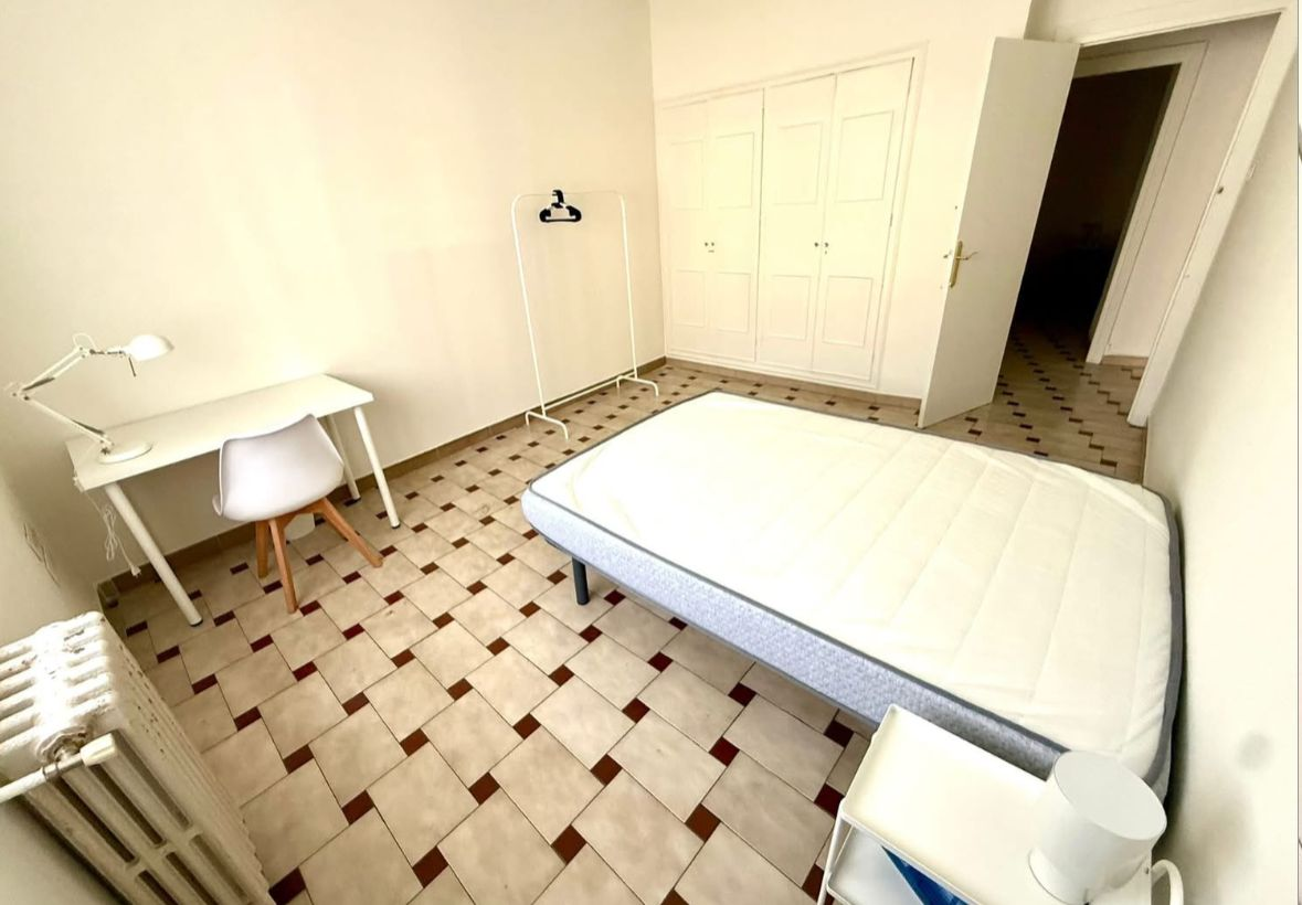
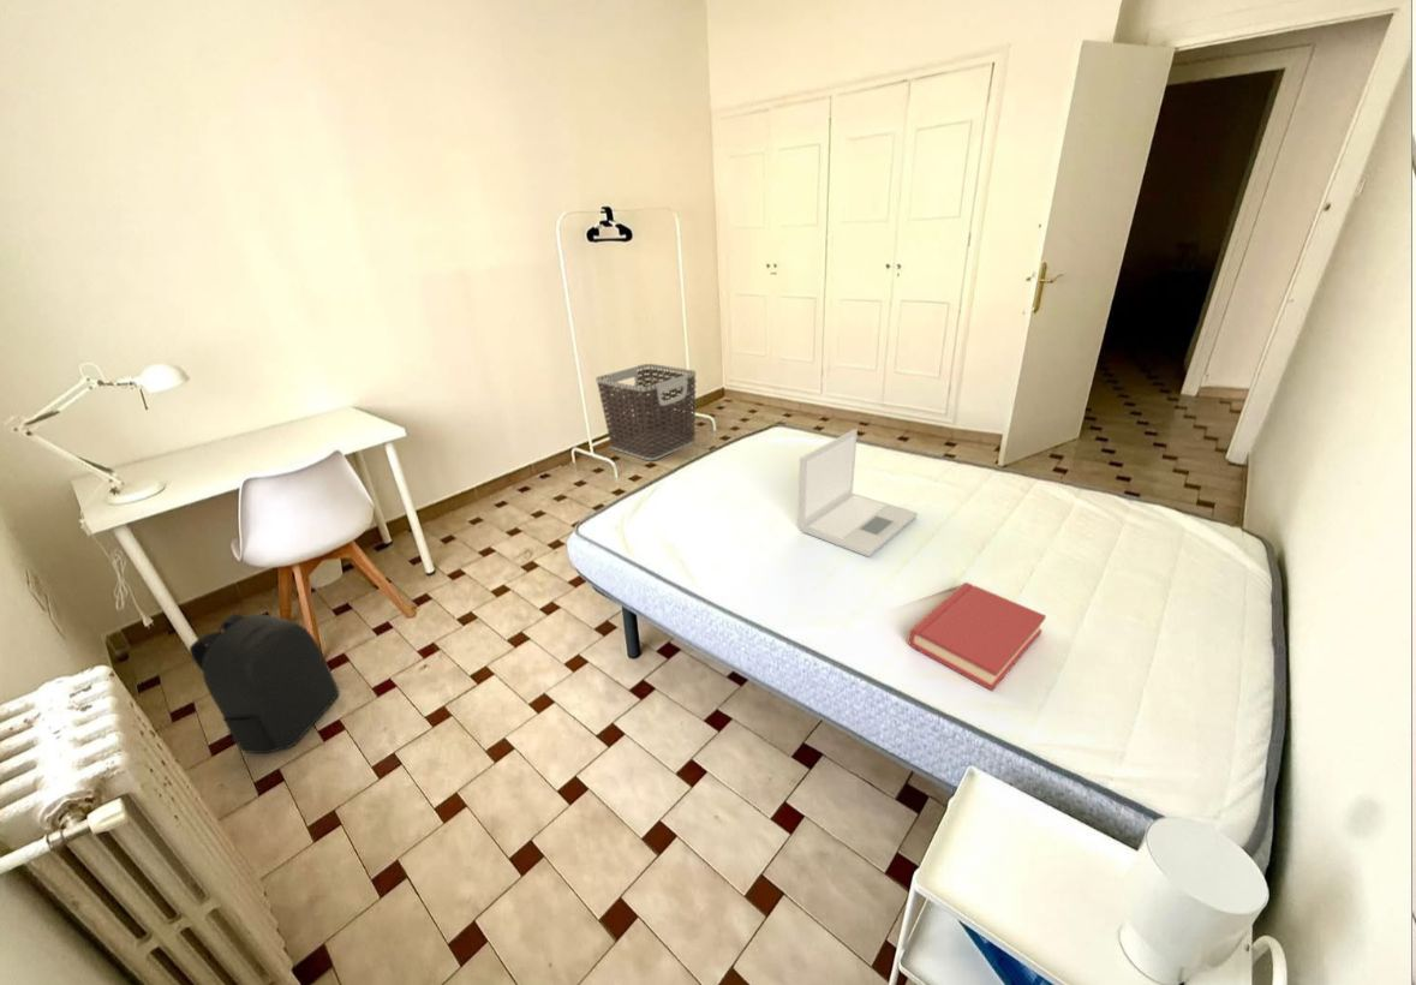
+ laptop (859, 495)
+ clothes hamper (649, 410)
+ backpack (258, 671)
+ hardback book (976, 629)
